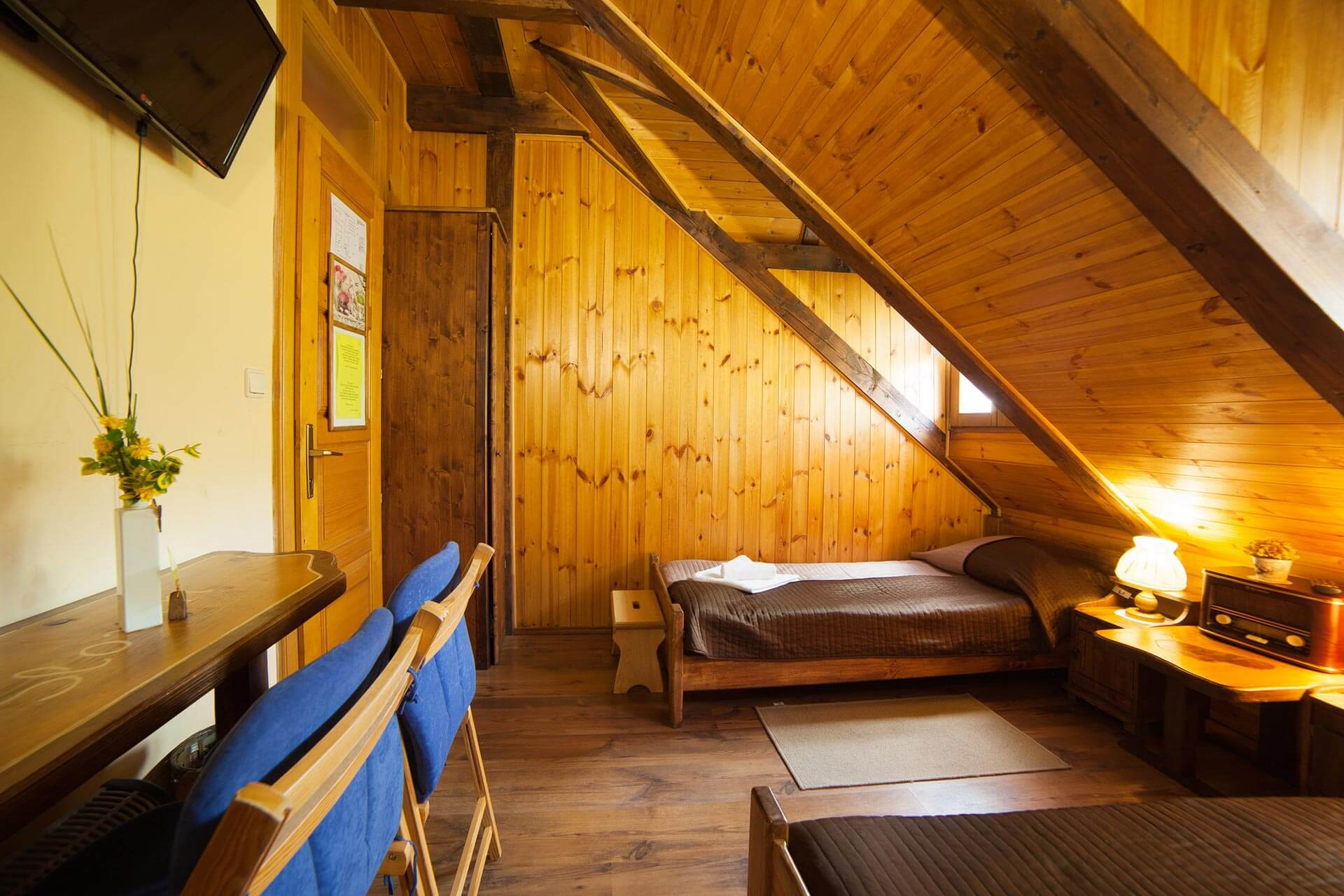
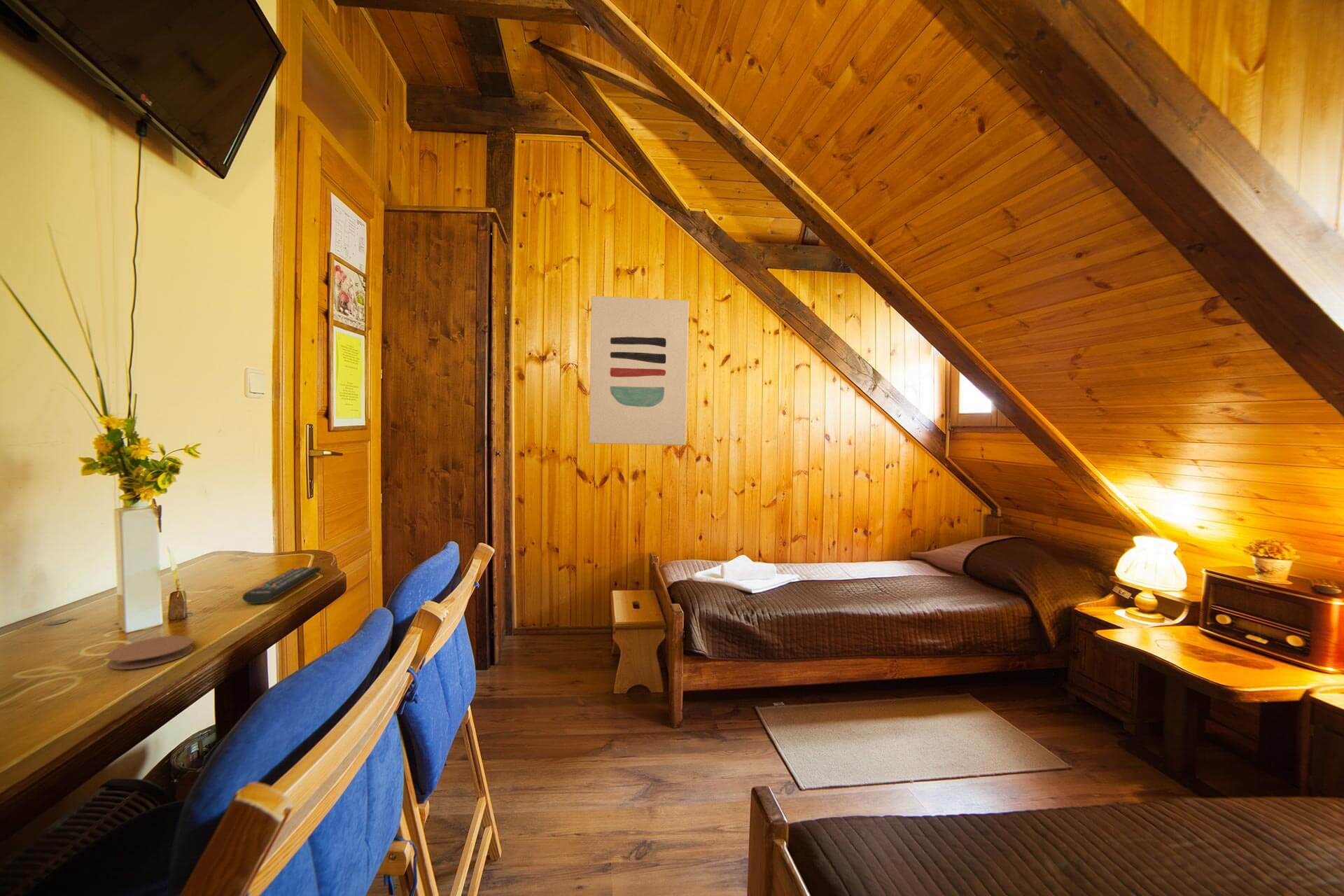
+ wall art (638, 372)
+ coaster (151, 651)
+ remote control (285, 582)
